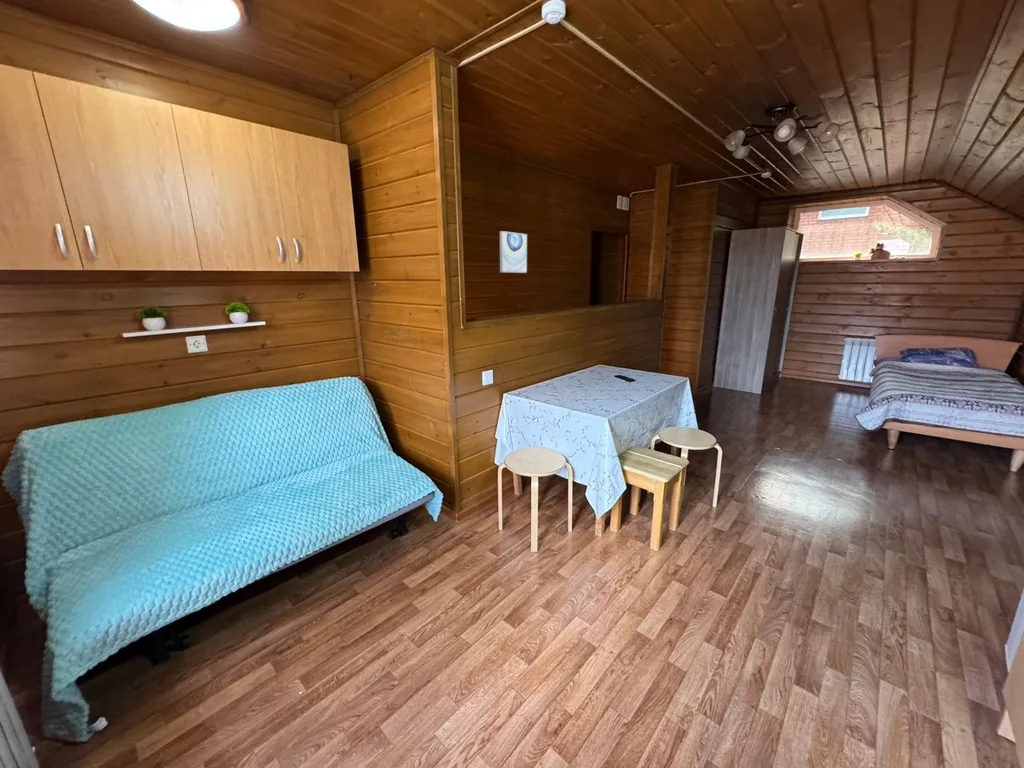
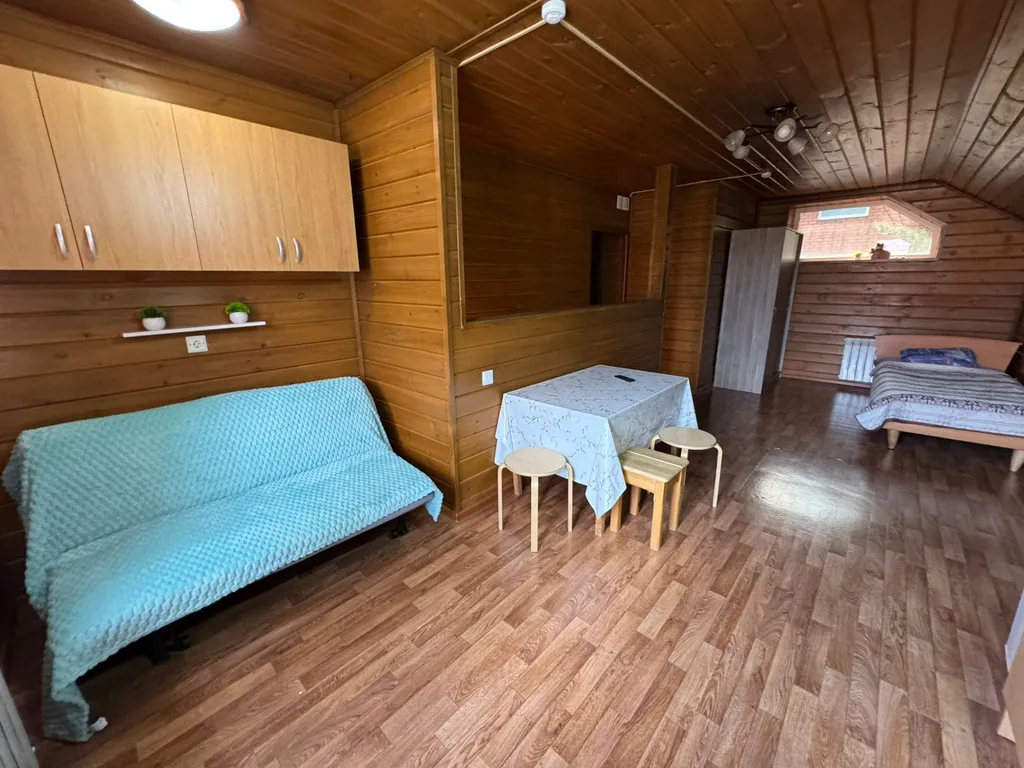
- wall art (513, 253)
